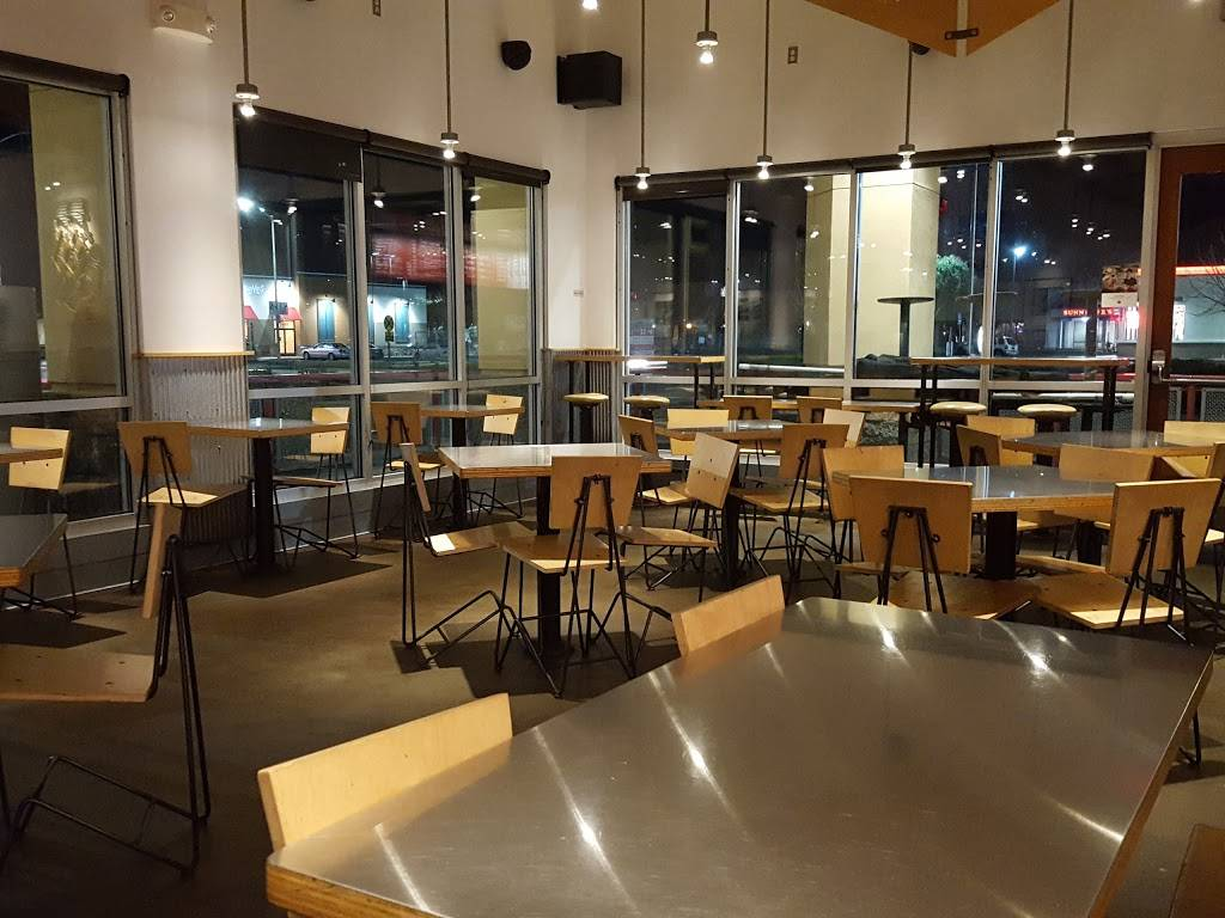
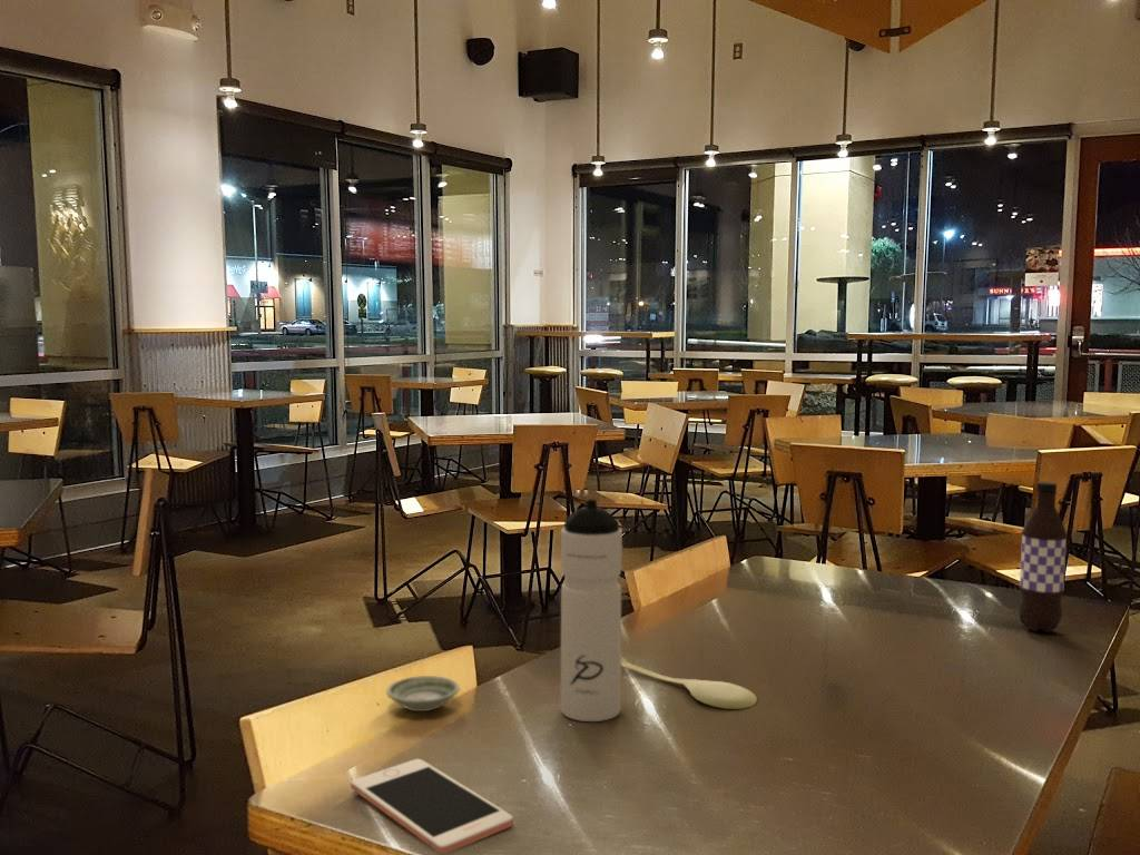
+ cell phone (429, 802)
+ bottle (1042, 557)
+ spoon (679, 680)
+ water bottle (591, 606)
+ saucer (423, 696)
